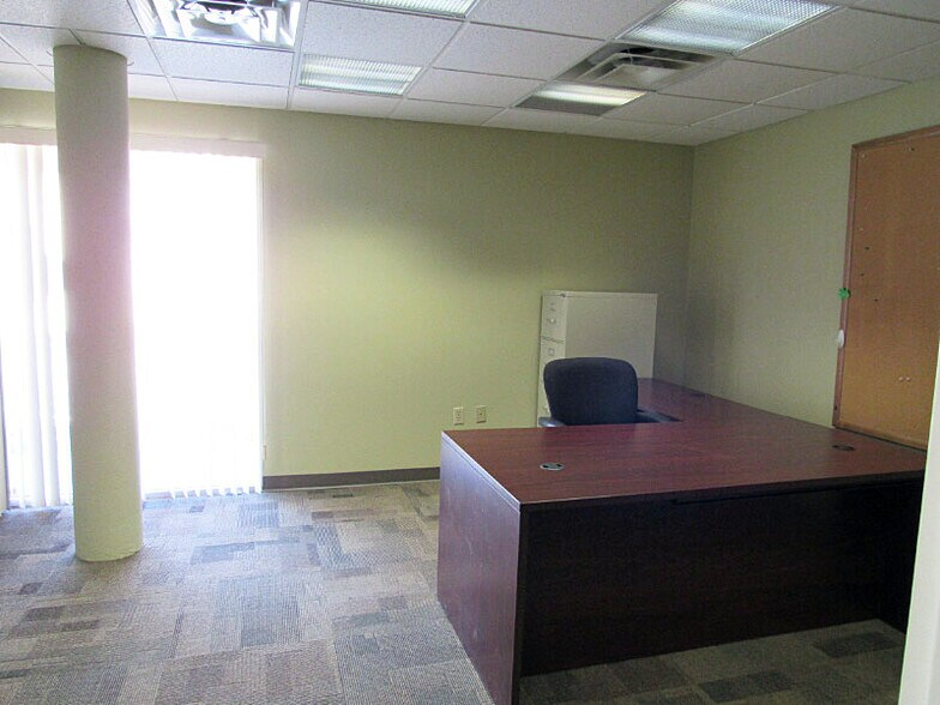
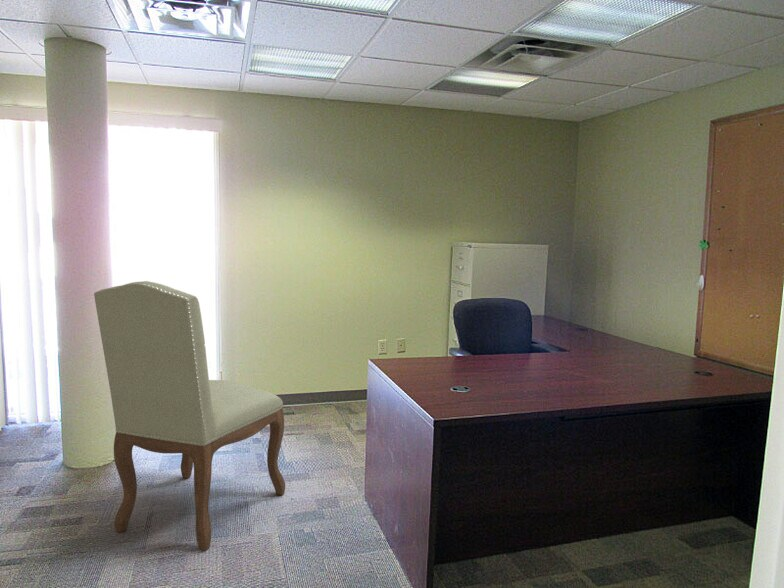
+ chair (194, 397)
